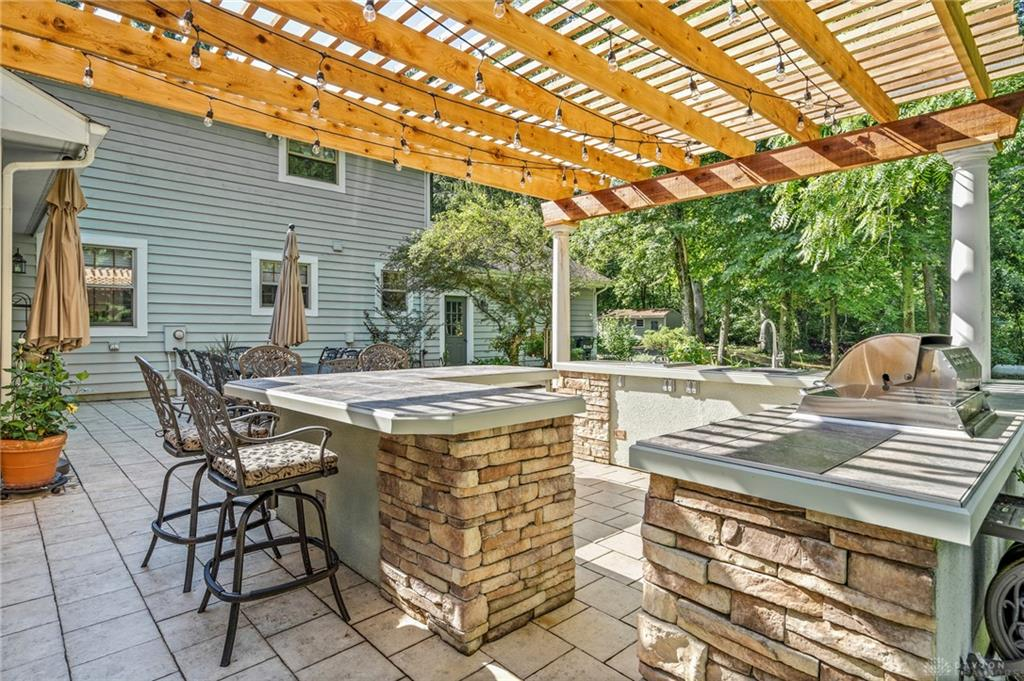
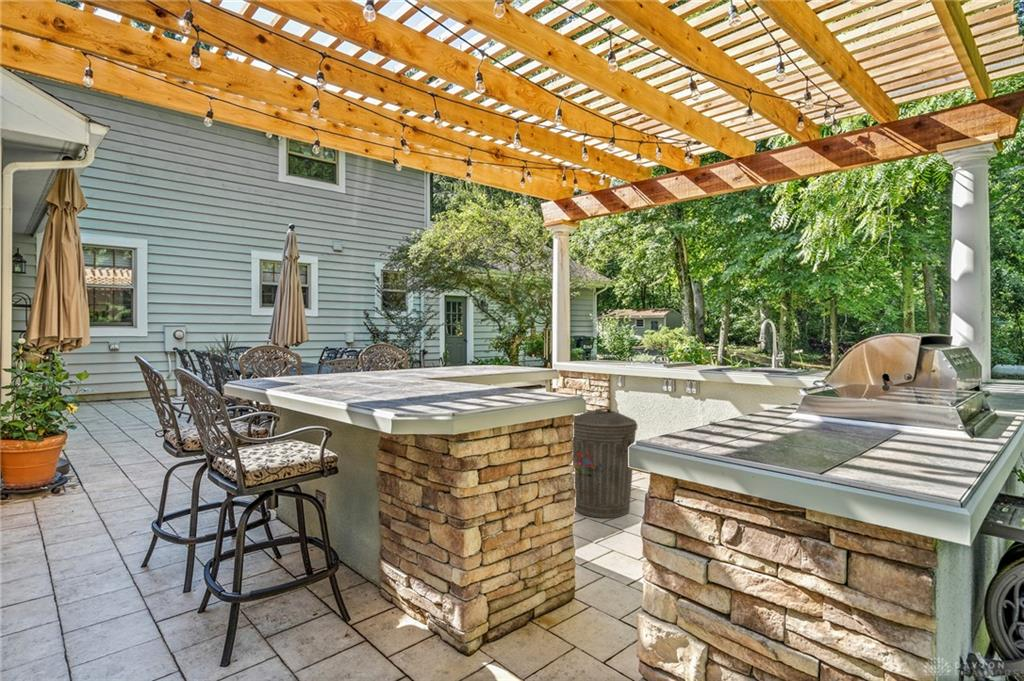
+ trash can (601, 458)
